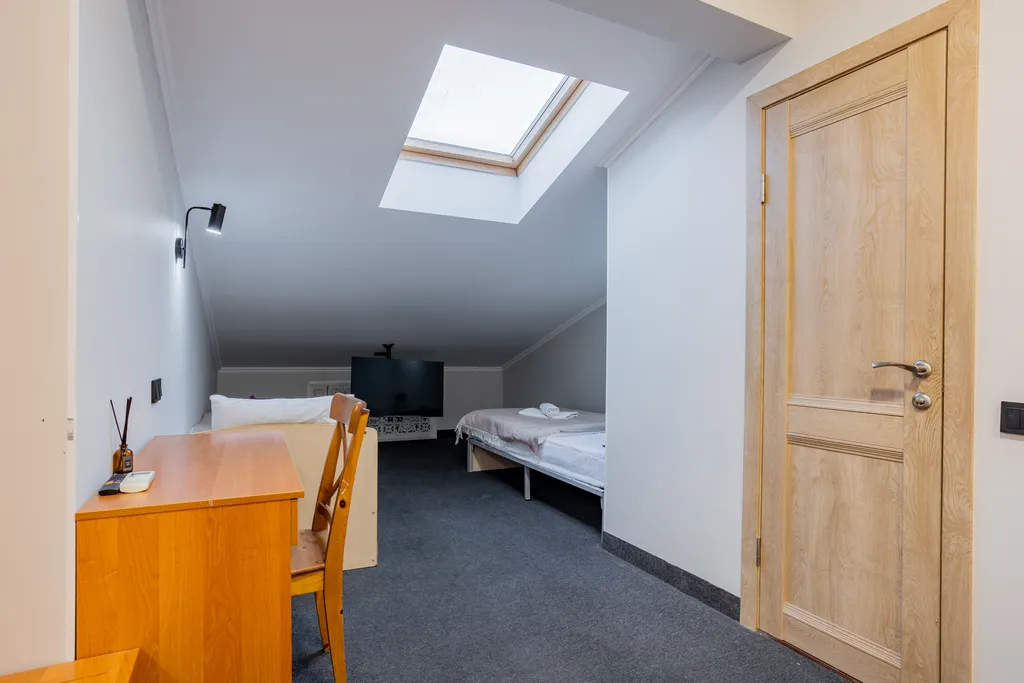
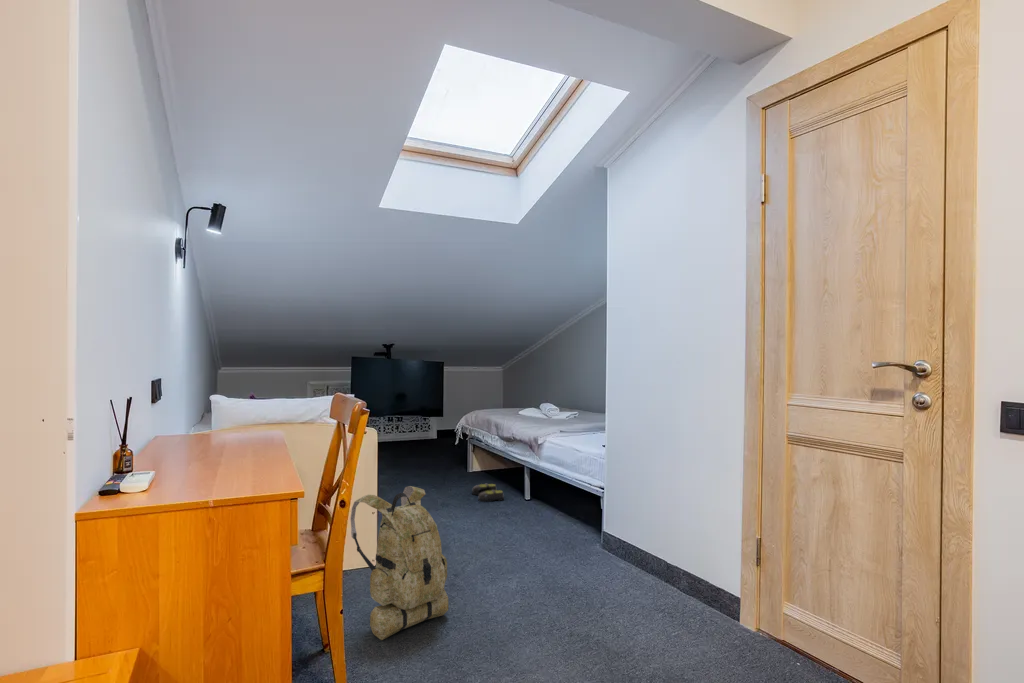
+ backpack (401, 556)
+ slippers (487, 492)
